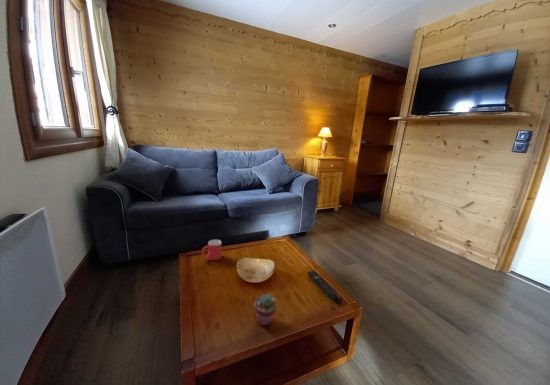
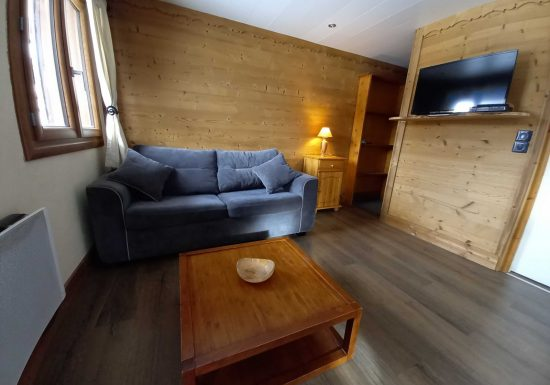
- remote control (323, 285)
- potted succulent (265, 308)
- mug (211, 250)
